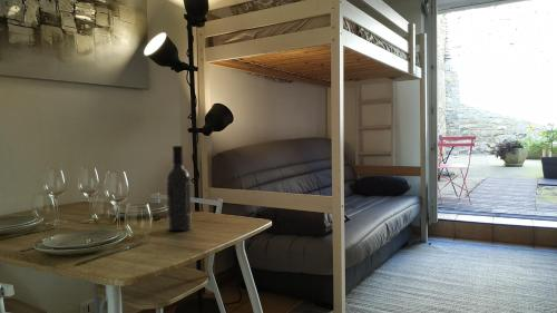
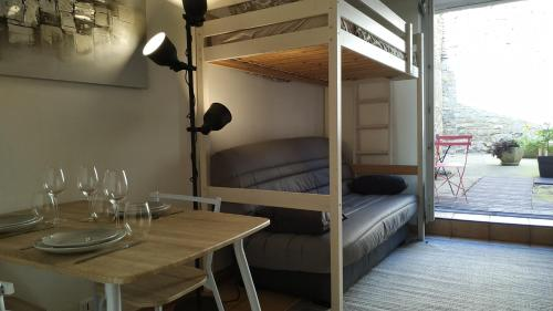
- wine bottle (178, 187)
